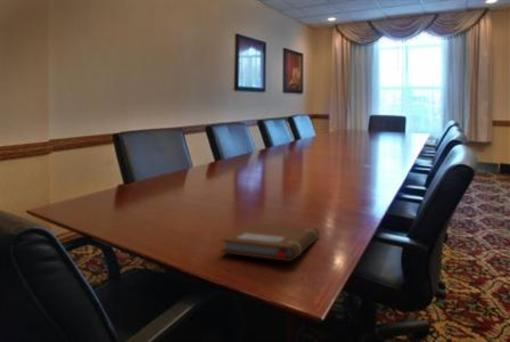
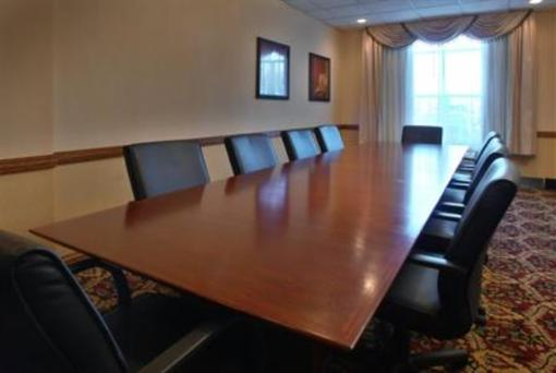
- notebook (272, 240)
